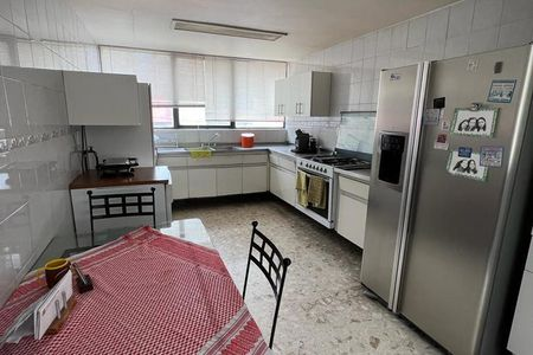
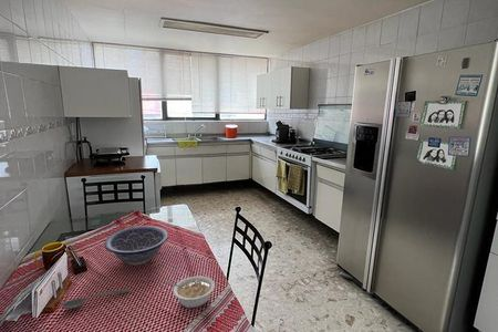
+ legume (193, 292)
+ soupspoon (96, 295)
+ decorative bowl (137, 248)
